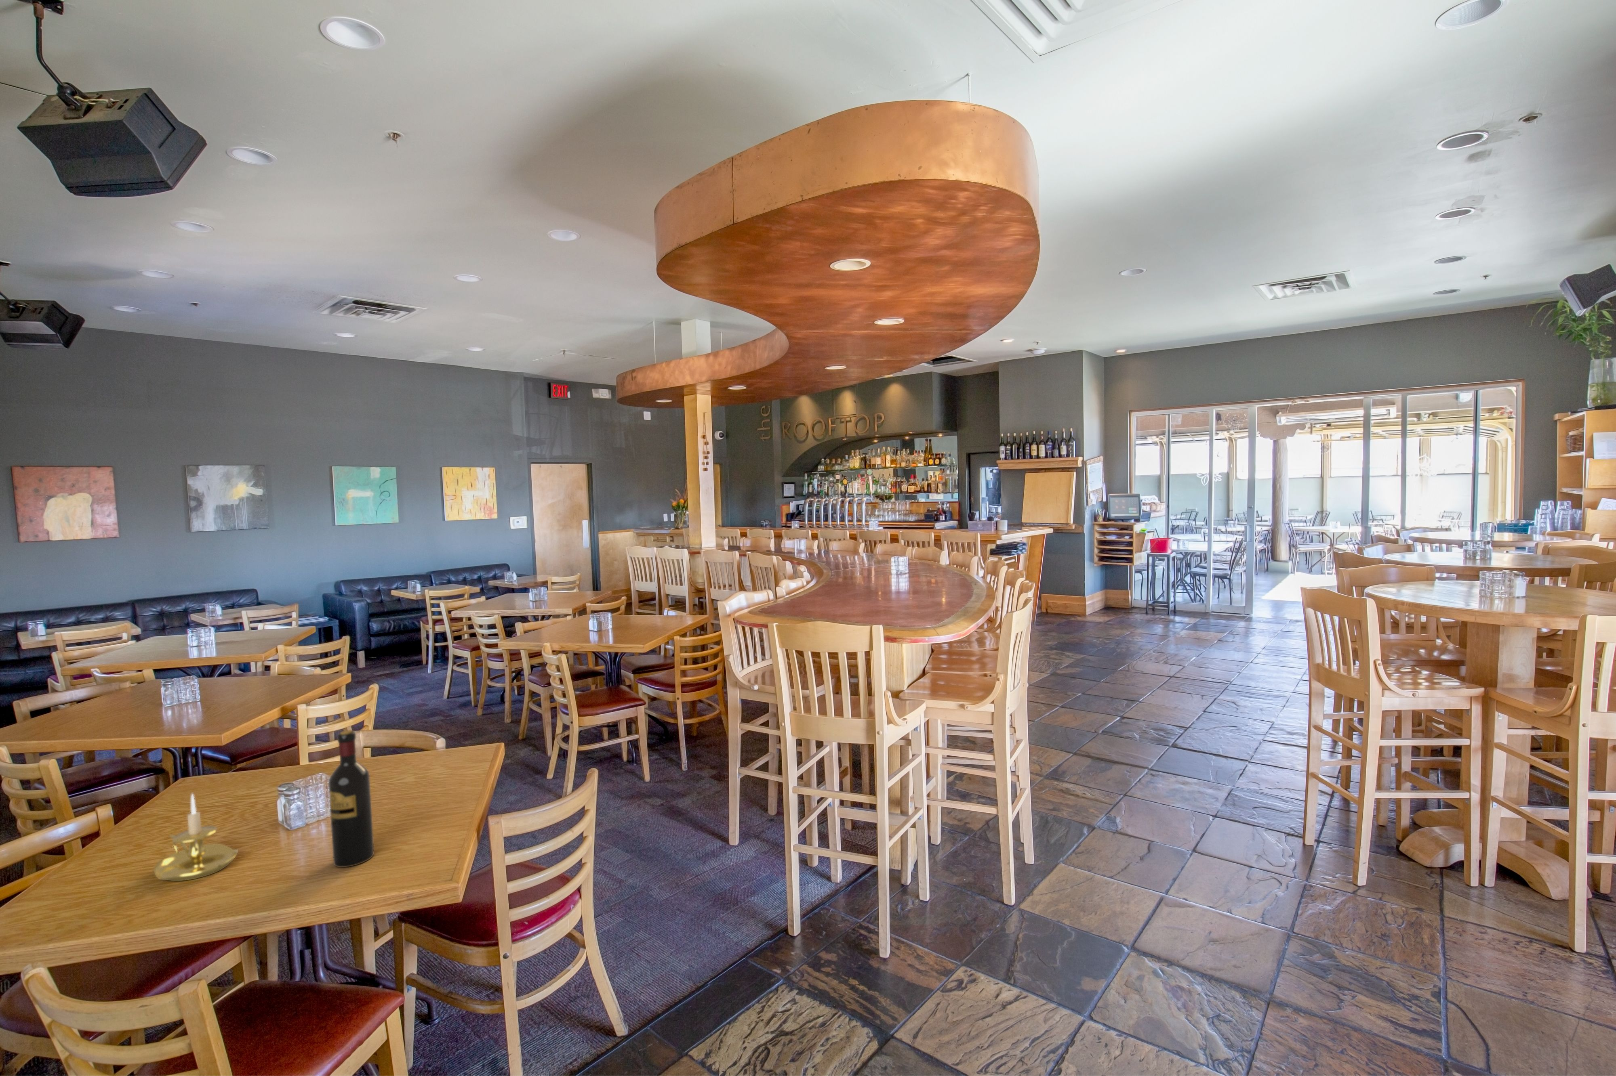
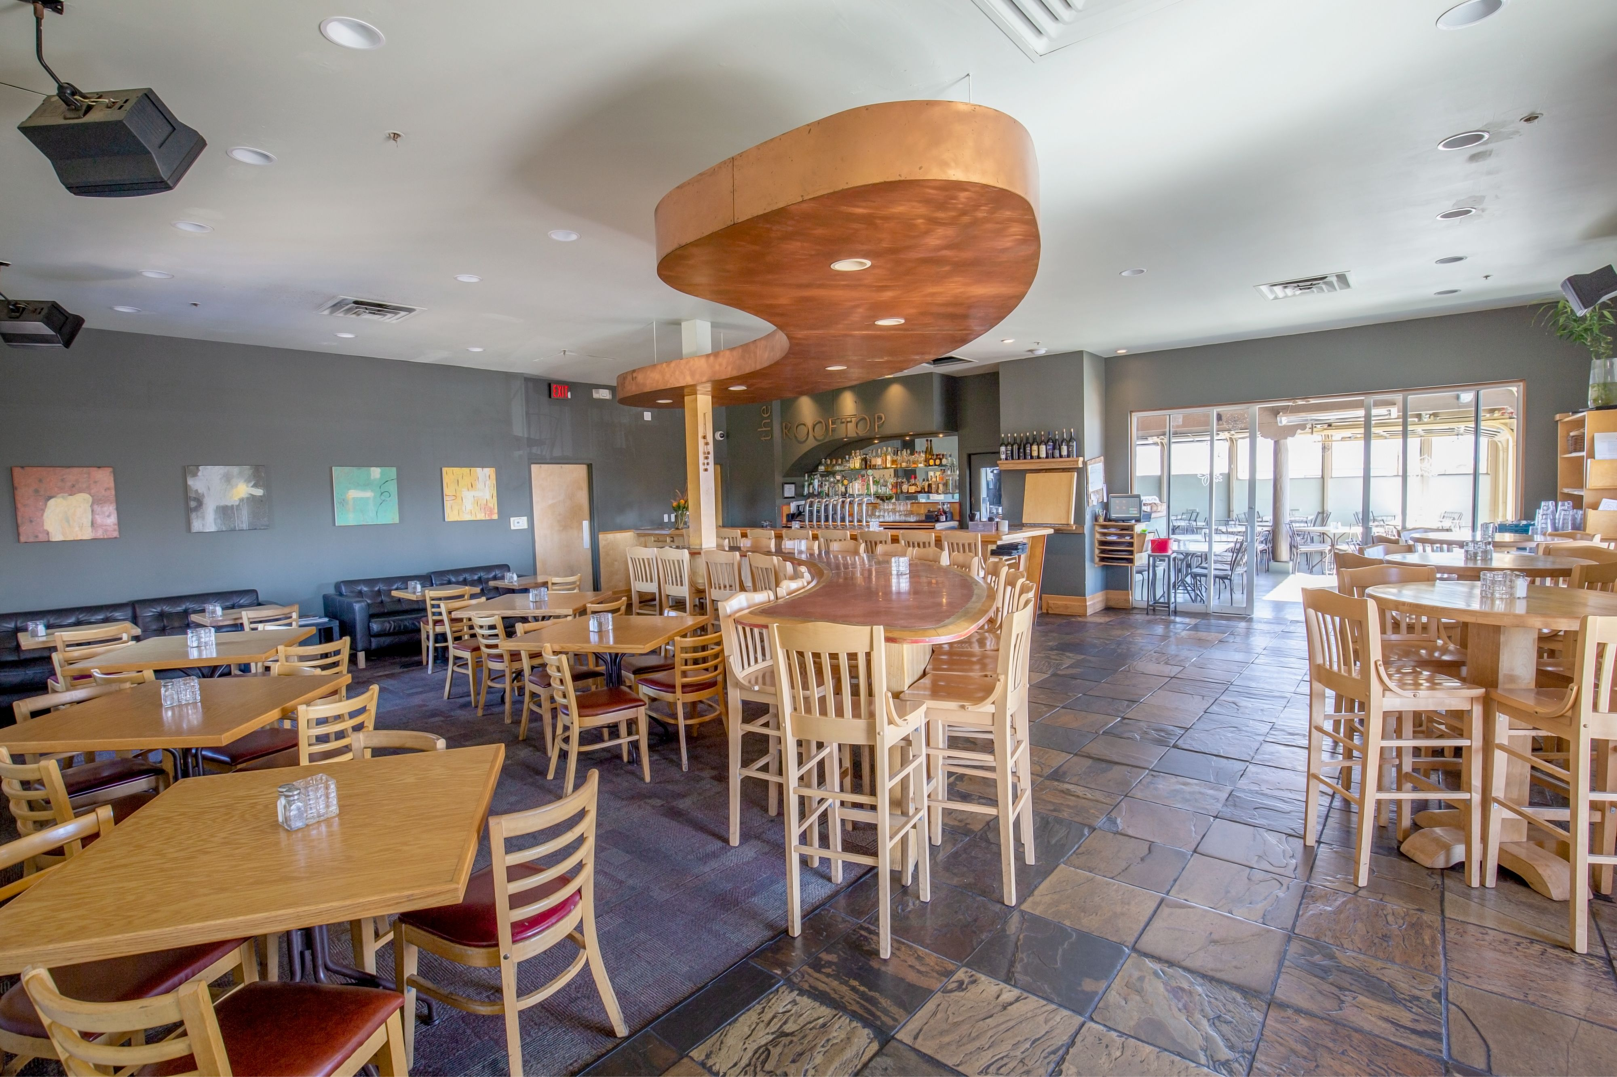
- wine bottle (350, 795)
- candle holder (191, 830)
